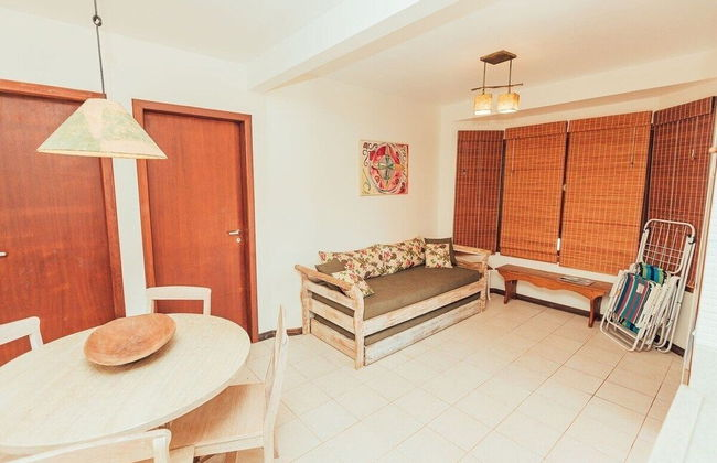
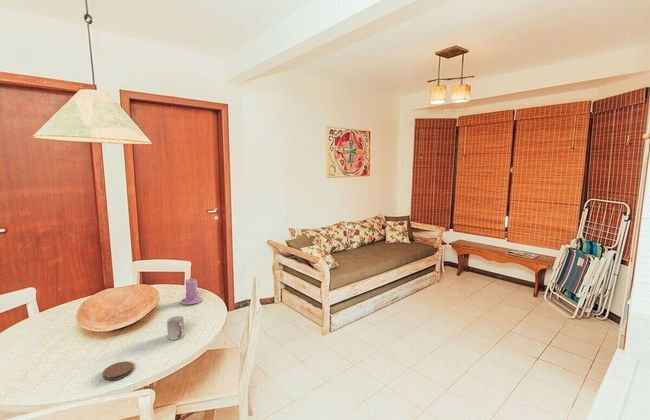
+ coaster (118, 370)
+ cup (177, 328)
+ candle (190, 288)
